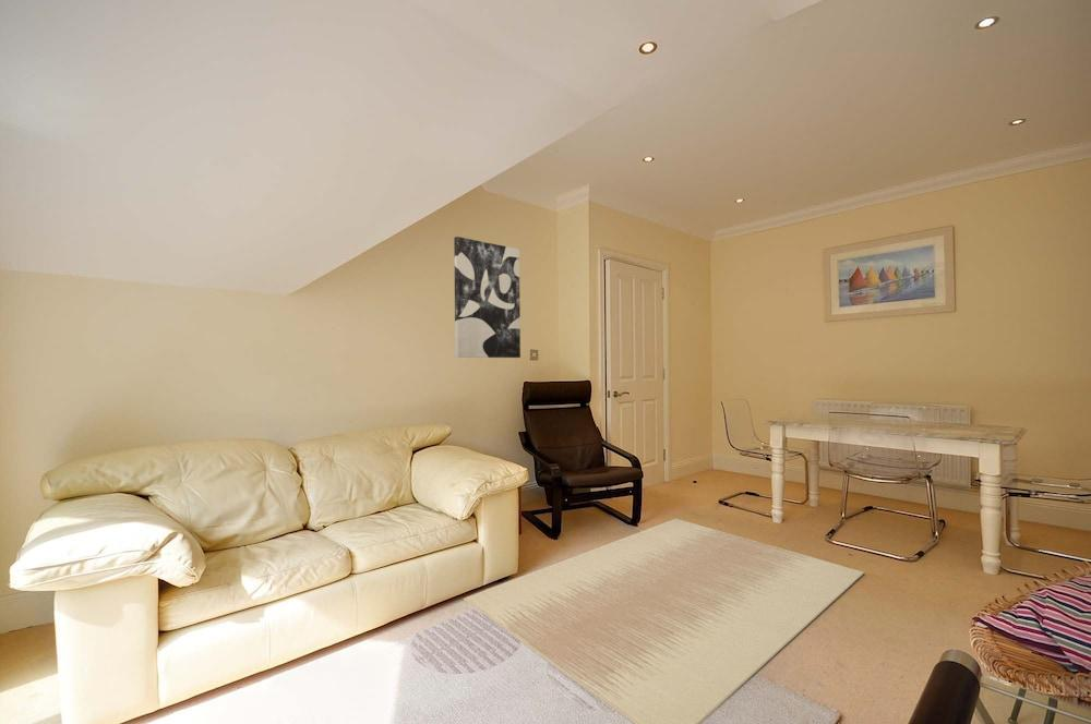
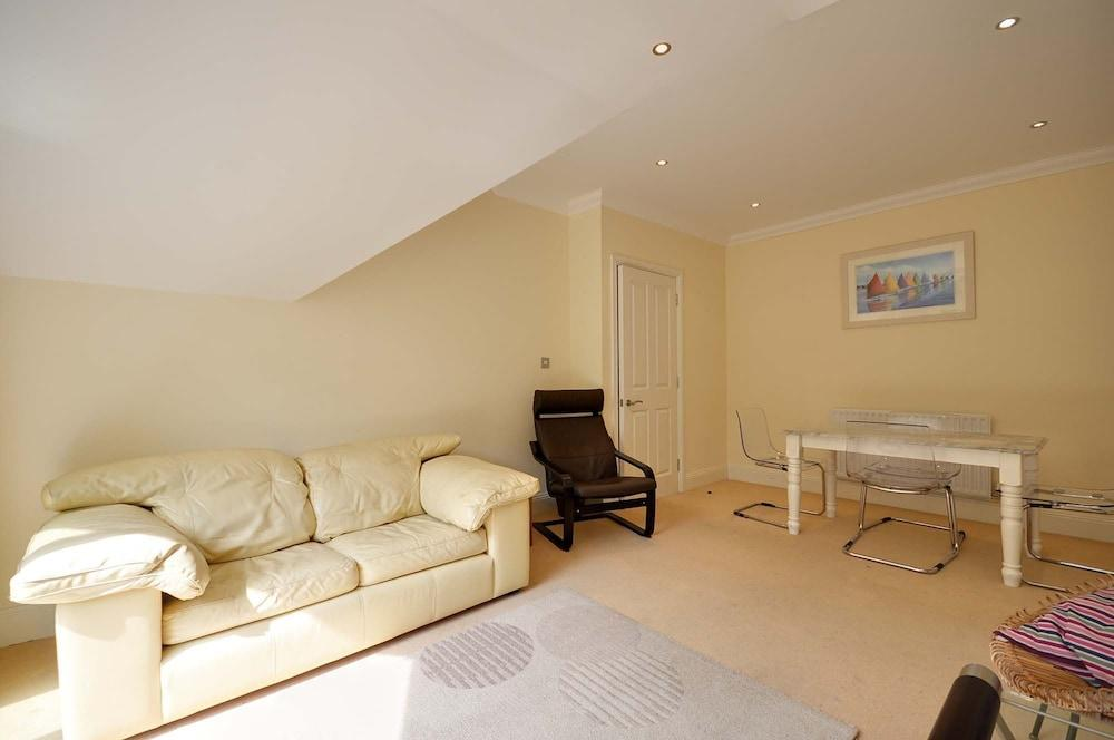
- wall art (489, 300)
- rug (673, 584)
